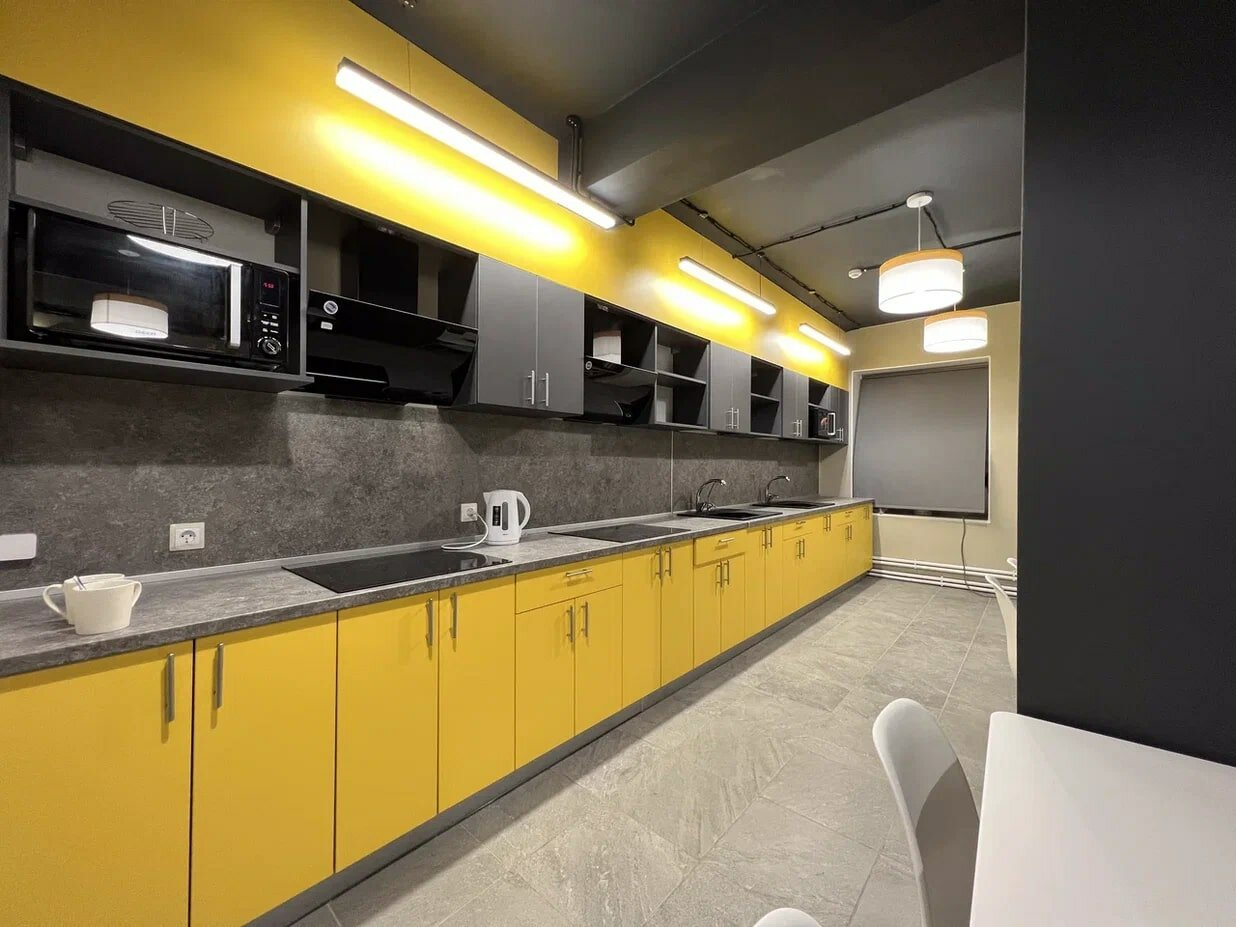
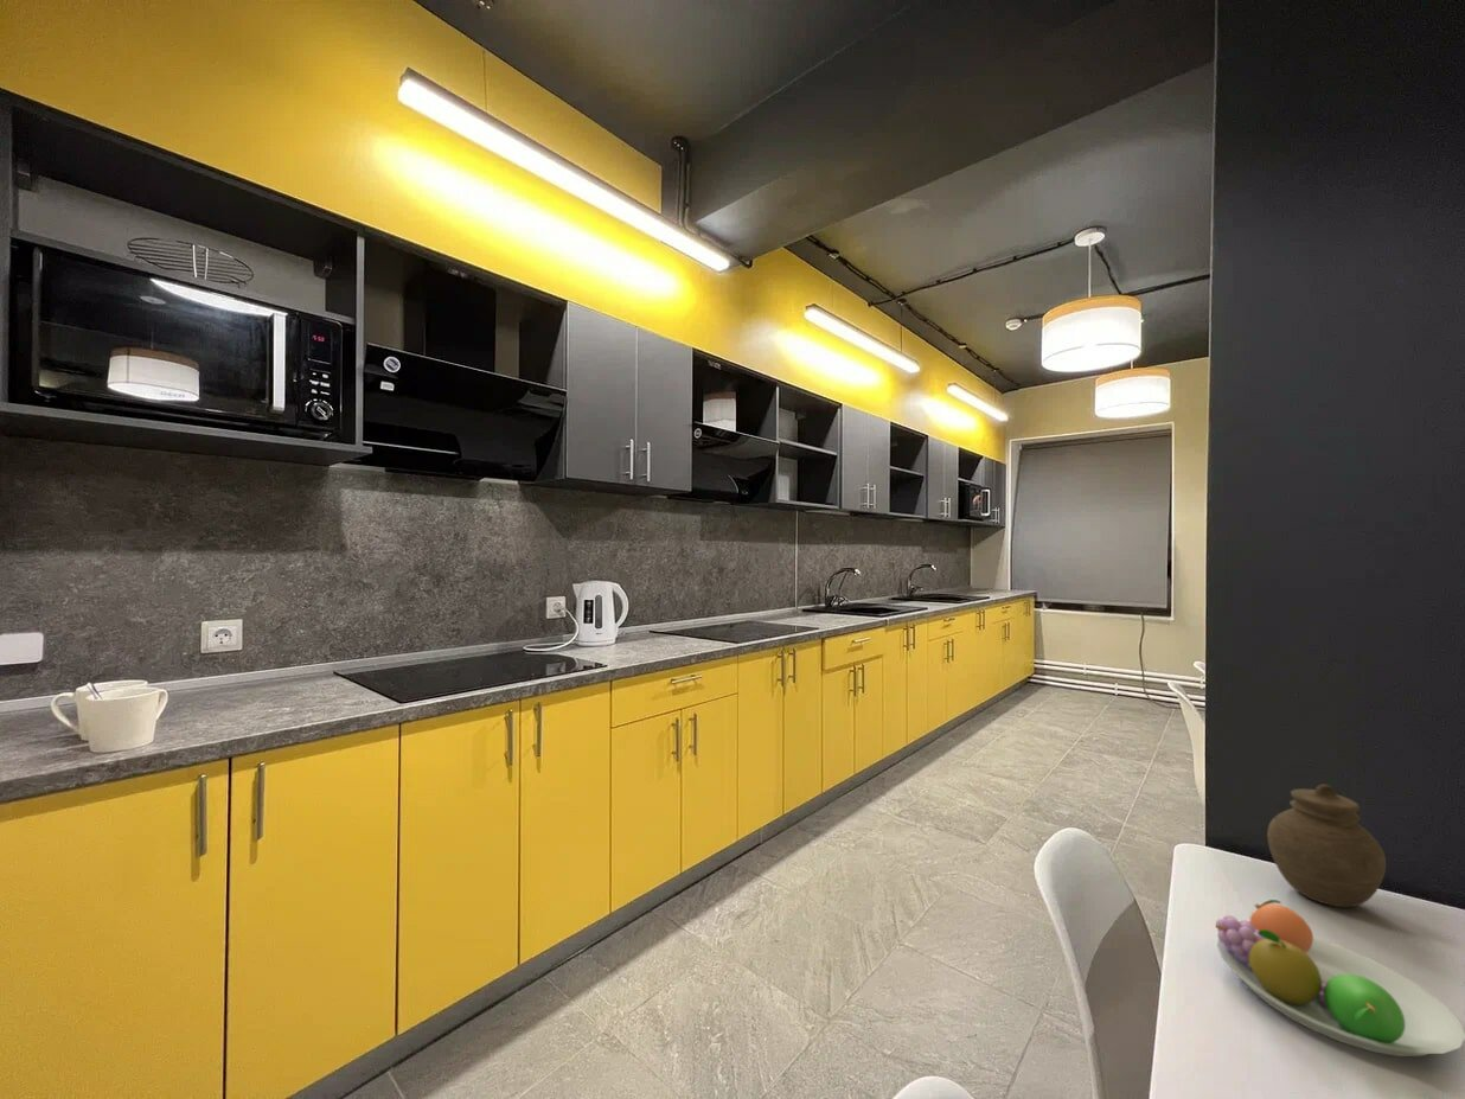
+ jar (1323, 839)
+ fruit bowl (1326, 966)
